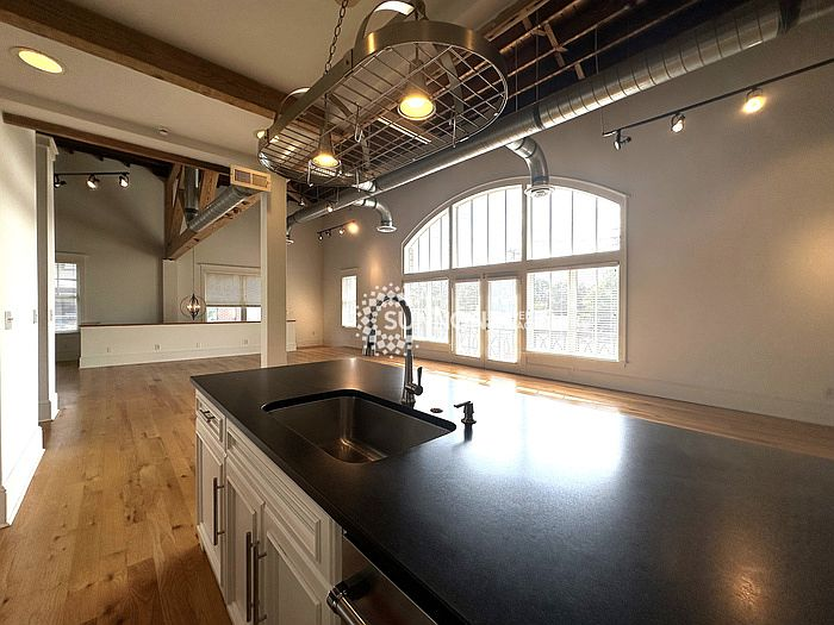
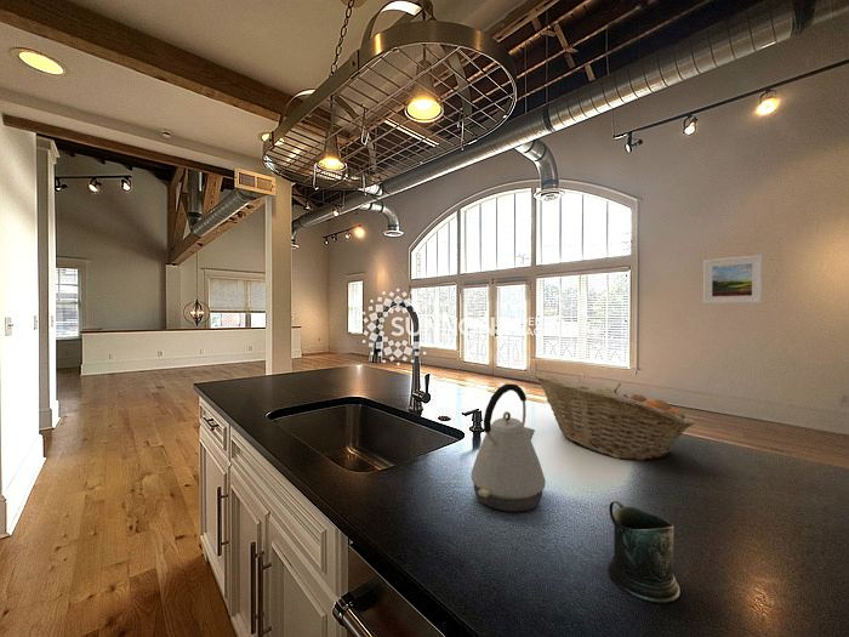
+ kettle (508, 439)
+ fruit basket (604, 408)
+ mug (636, 540)
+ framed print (731, 280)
